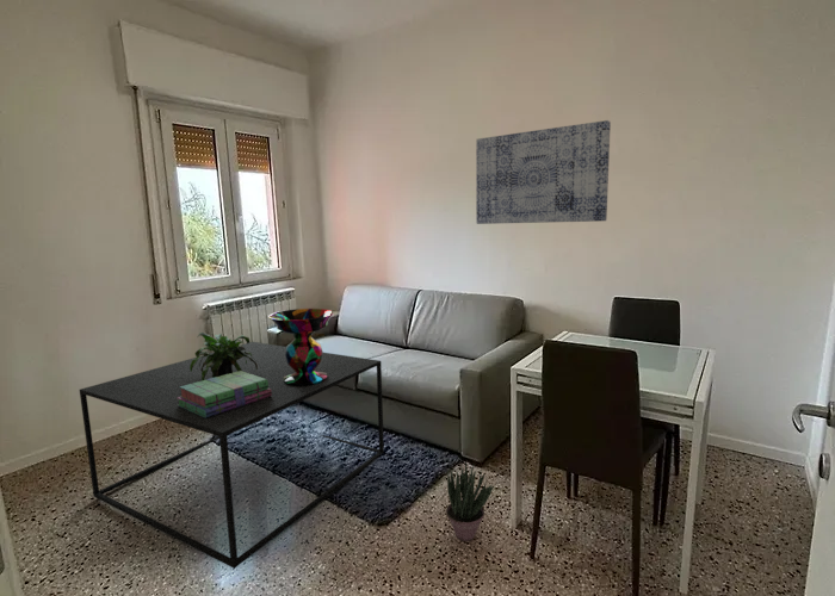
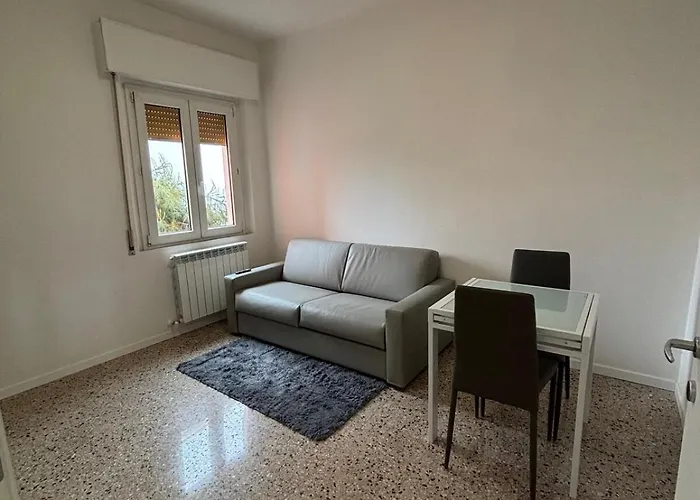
- potted plant (218, 352)
- coffee table (246, 424)
- decorative bowl (303, 346)
- potted plant (469, 499)
- stack of books (224, 391)
- wall art (537, 176)
